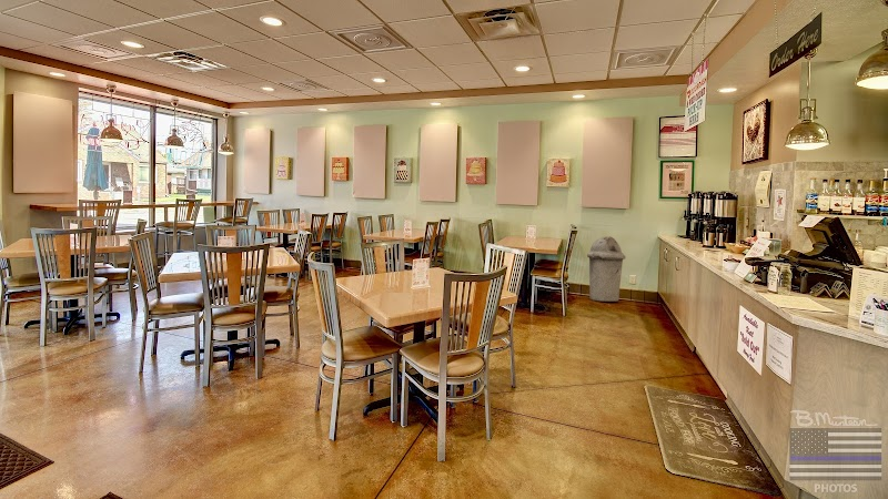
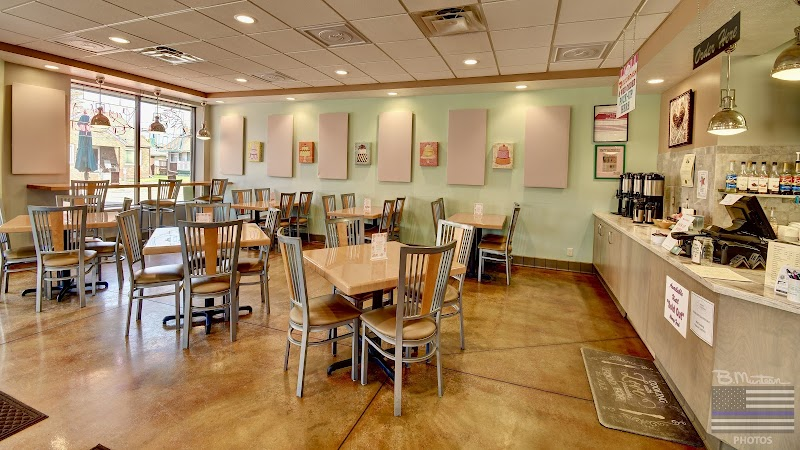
- trash can (605, 267)
